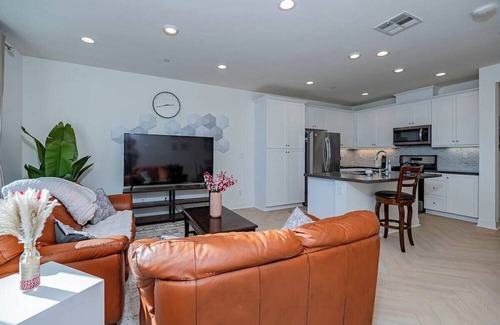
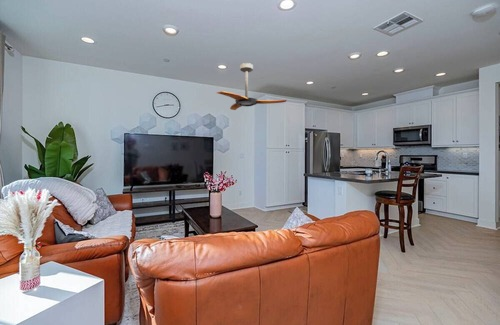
+ ceiling fan (247, 85)
